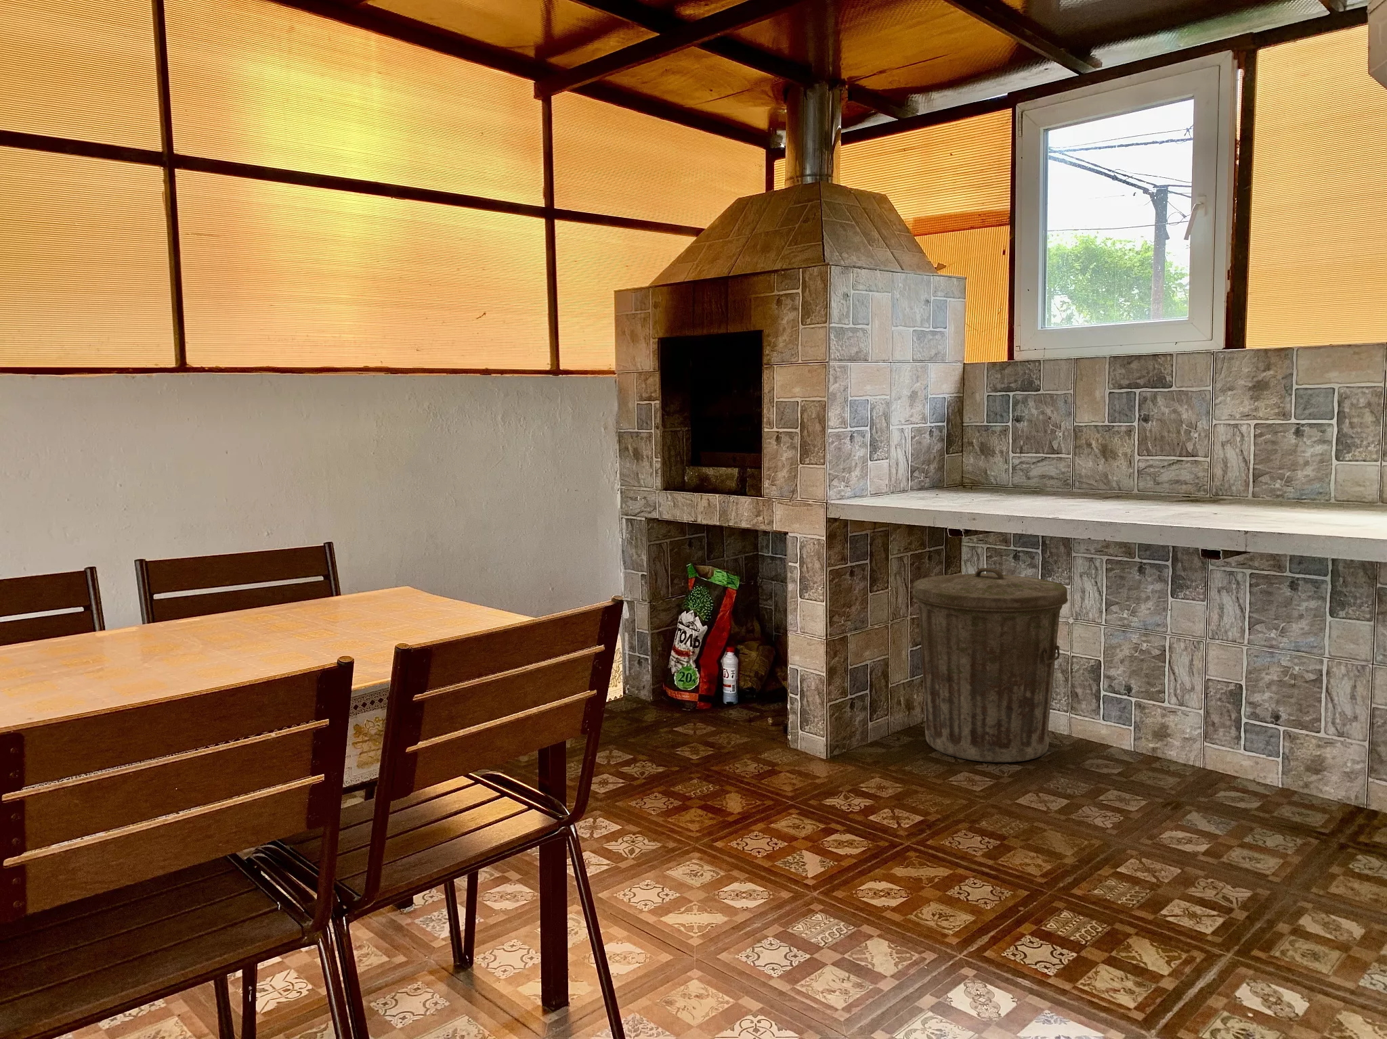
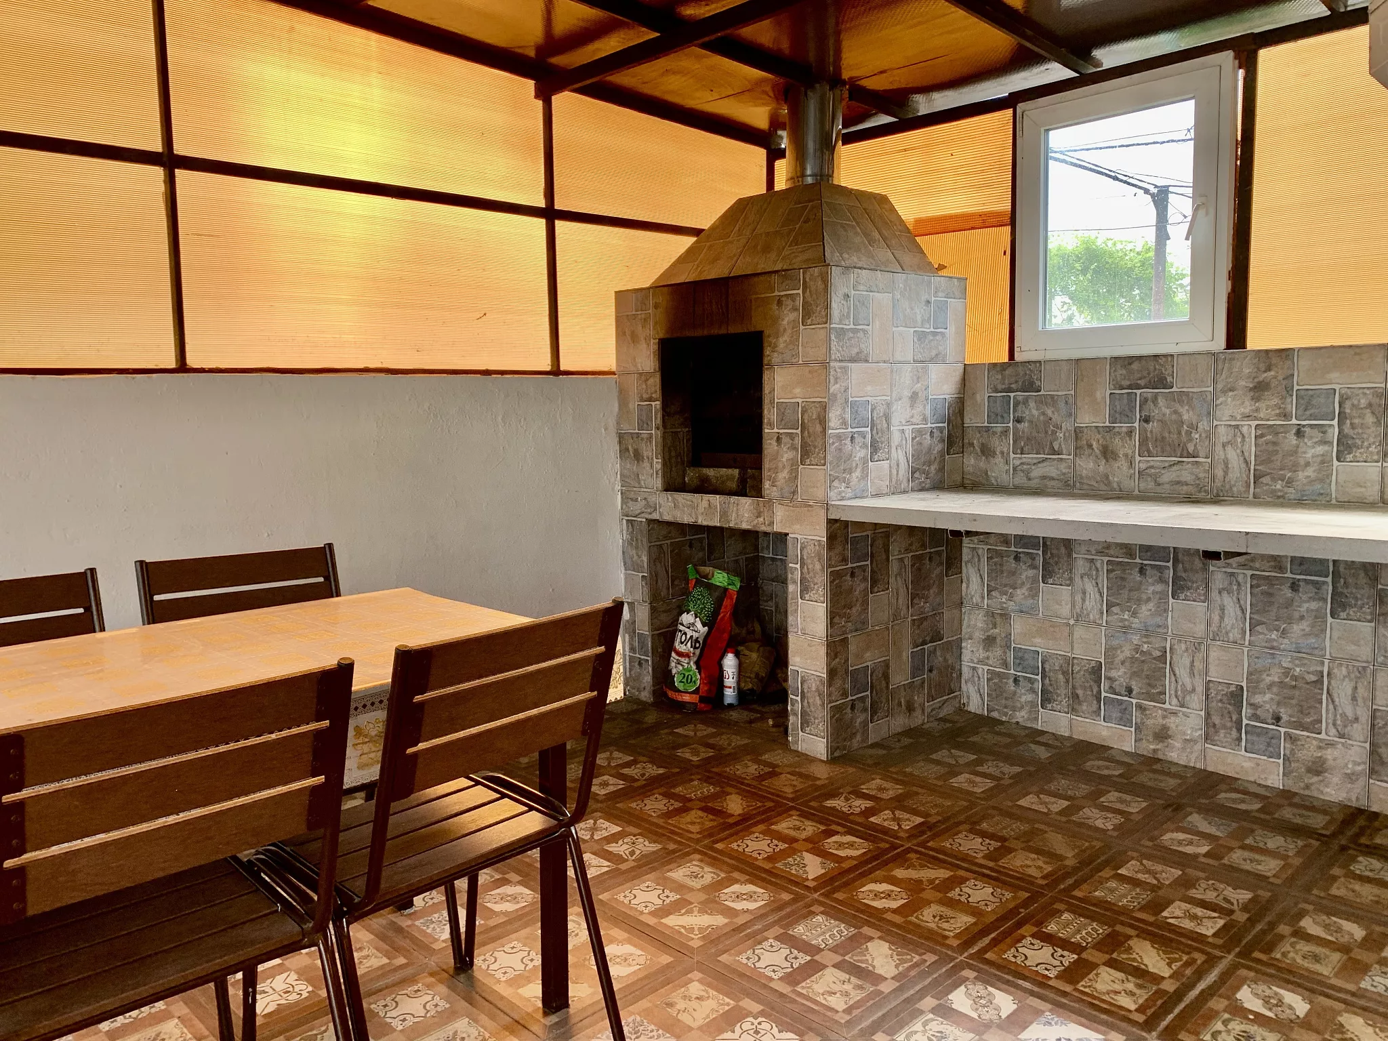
- trash can (987, 656)
